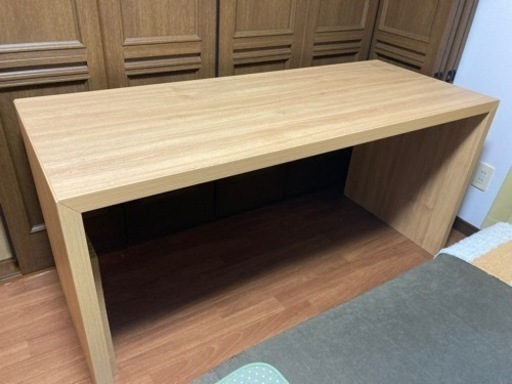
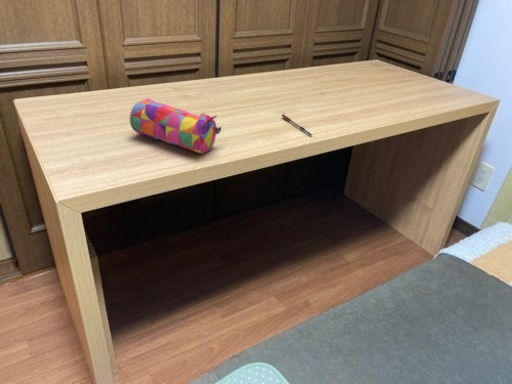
+ pencil case (174, 124)
+ pen (296, 124)
